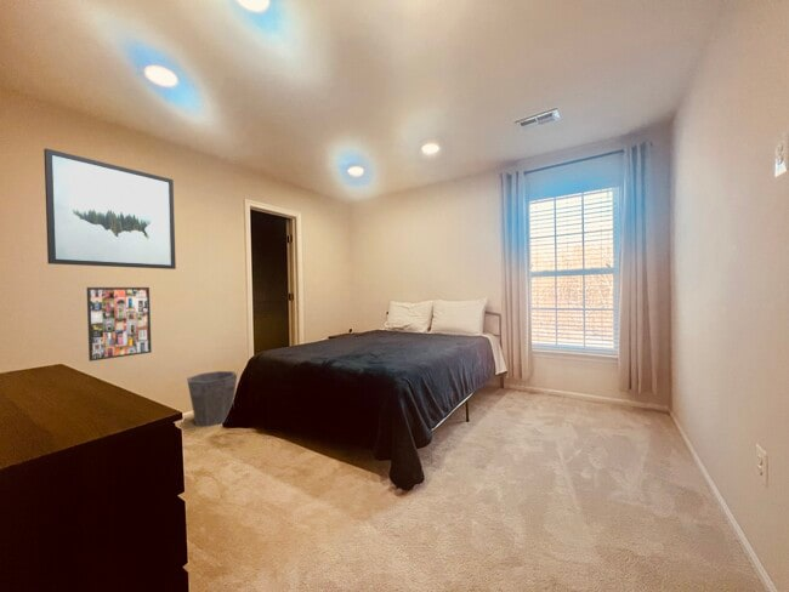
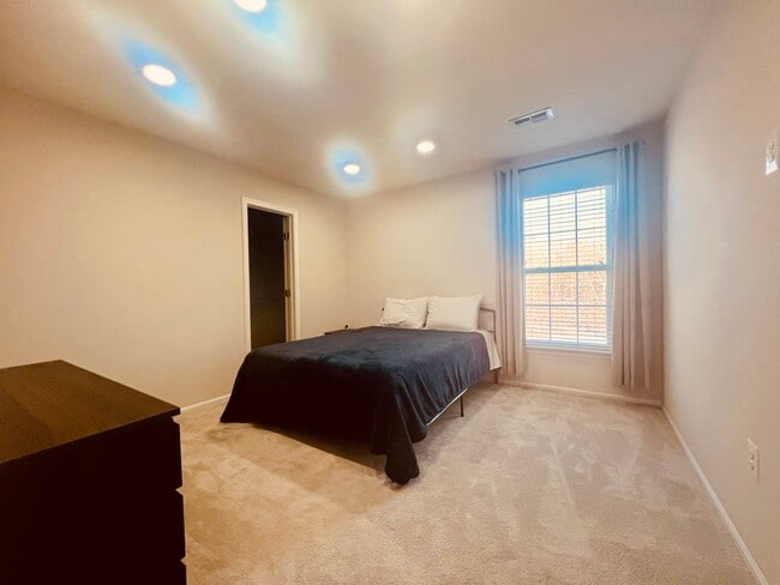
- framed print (120, 321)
- wall art (118, 216)
- waste bin (212, 398)
